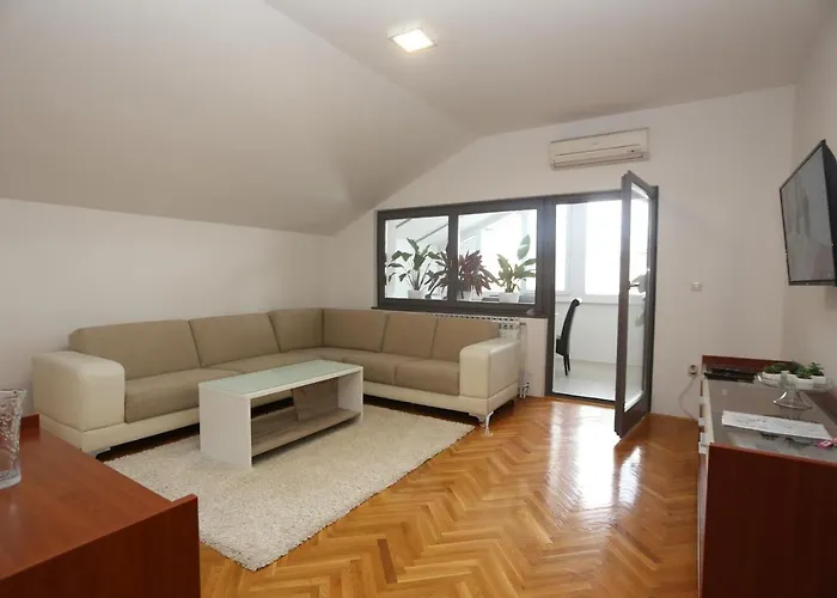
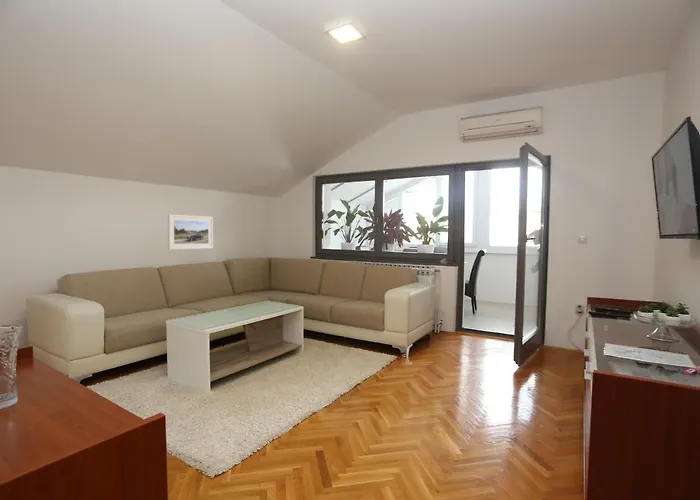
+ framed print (191, 232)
